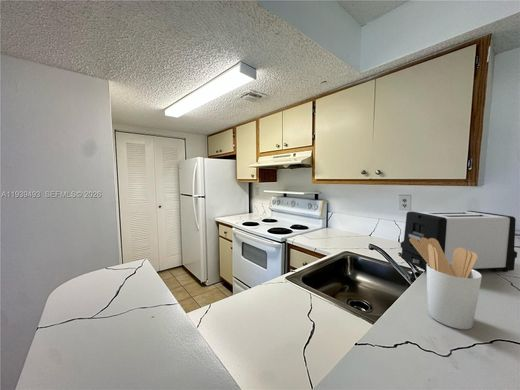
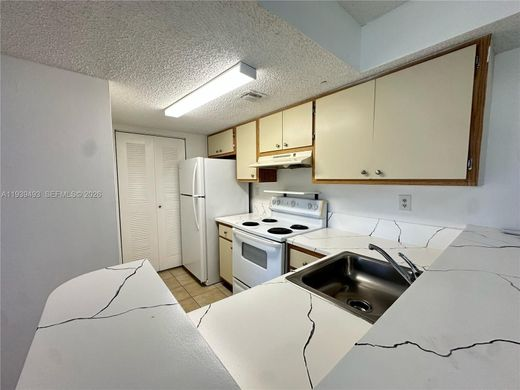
- utensil holder (441, 276)
- toaster (454, 240)
